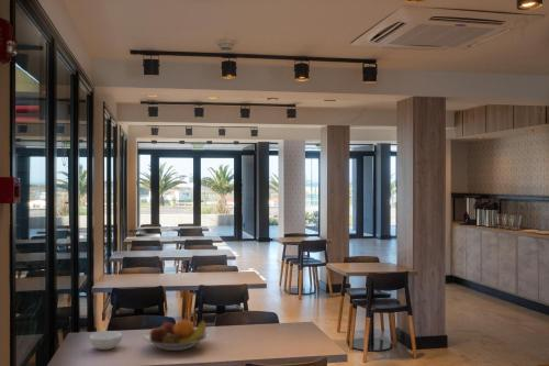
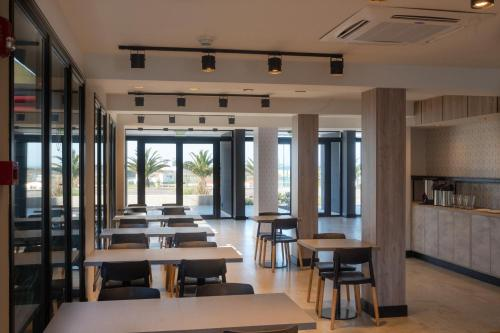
- cereal bowl (105, 341)
- fruit bowl (176, 332)
